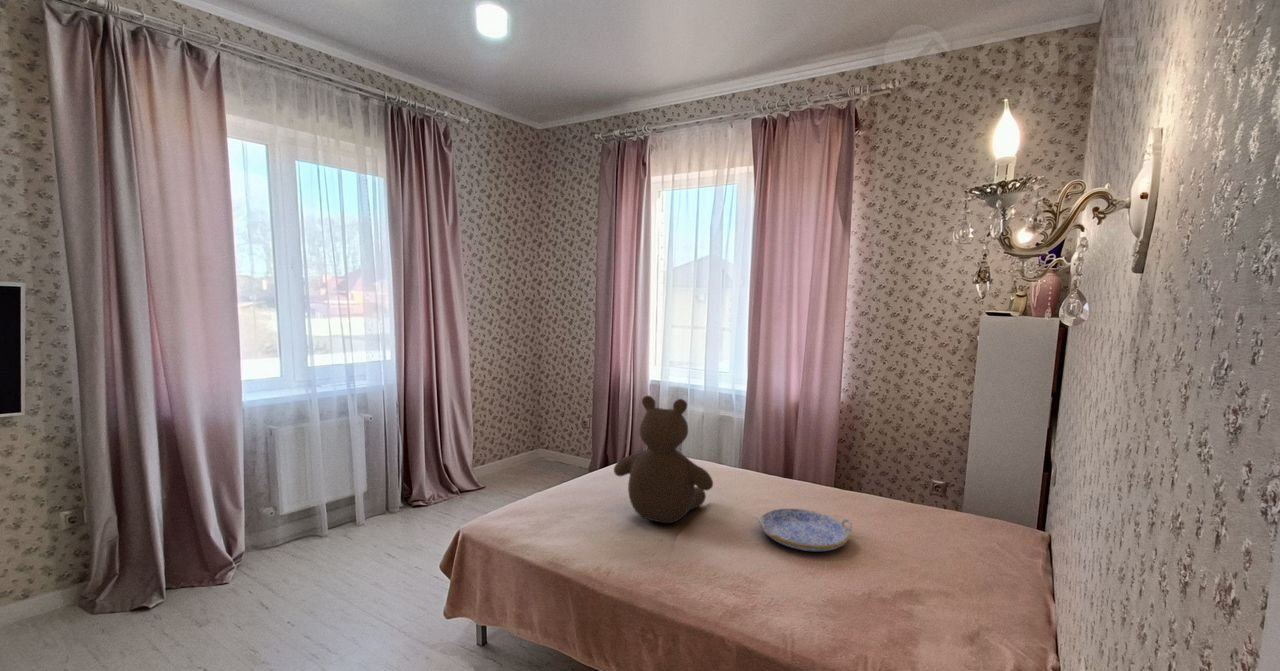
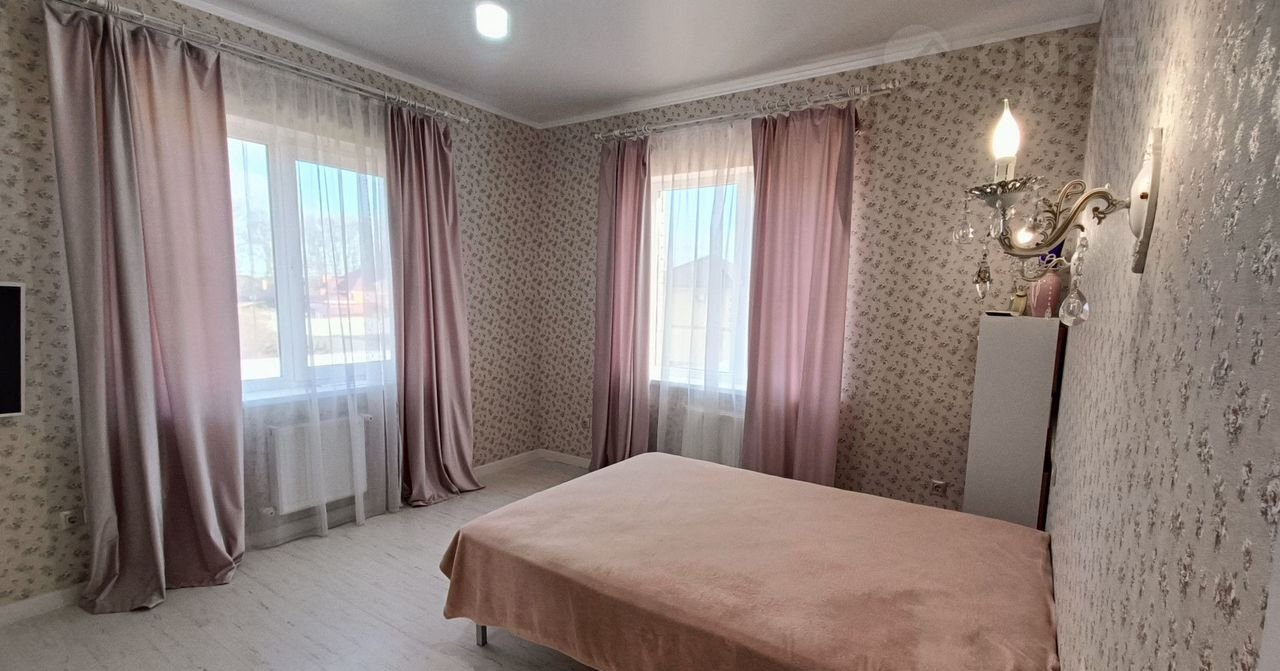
- bear (668, 454)
- serving tray (803, 527)
